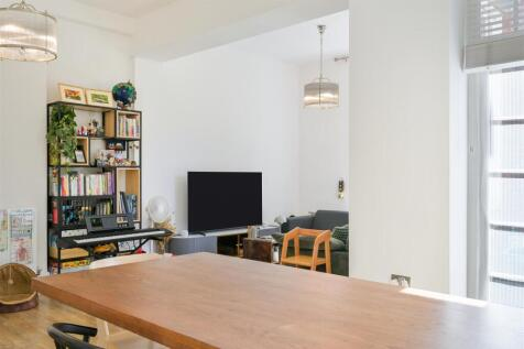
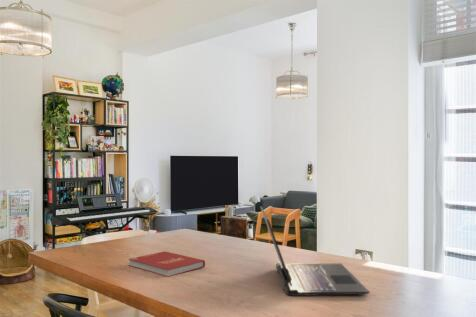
+ book (166, 262)
+ laptop (308, 264)
